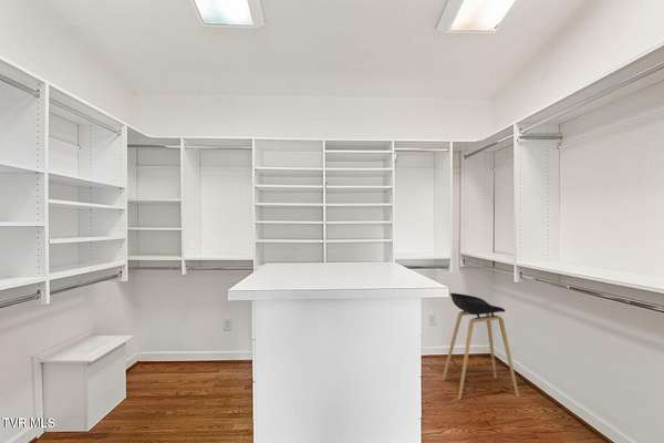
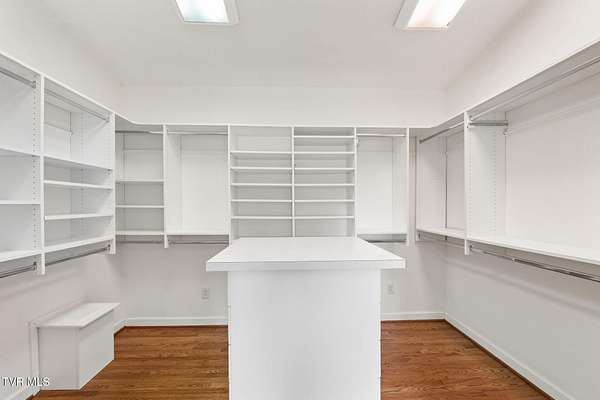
- stool (470, 338)
